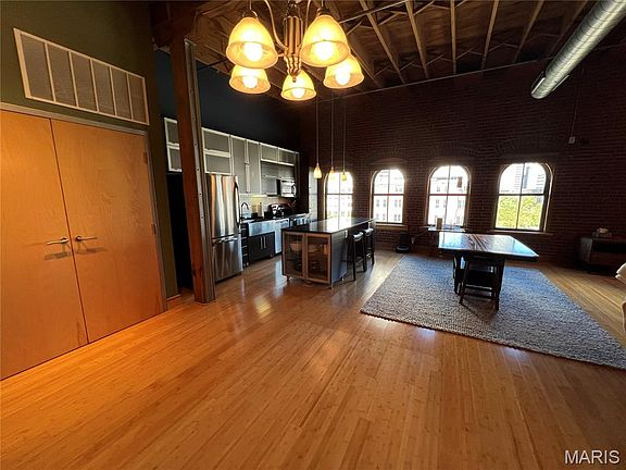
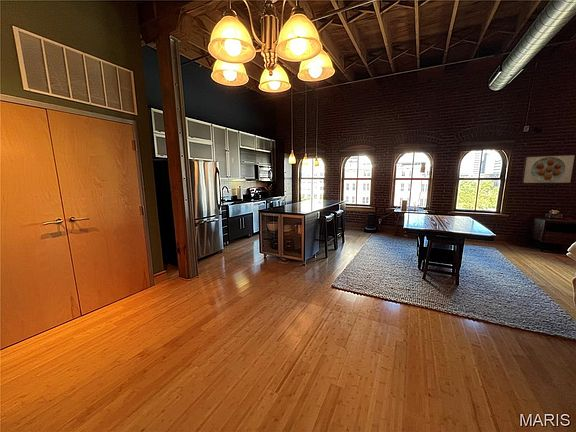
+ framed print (547, 169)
